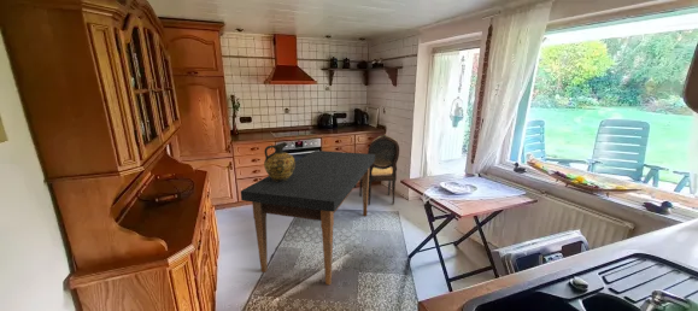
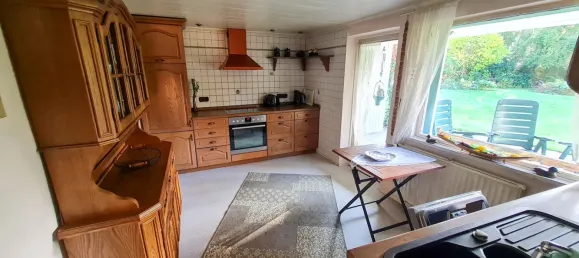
- dining table (322, 204)
- ceramic jug (280, 160)
- dining chair (379, 166)
